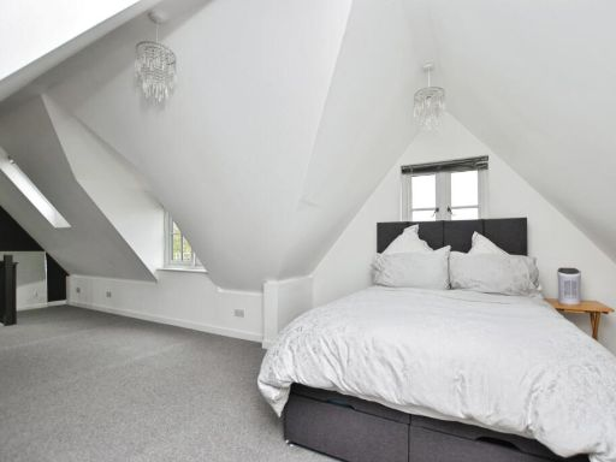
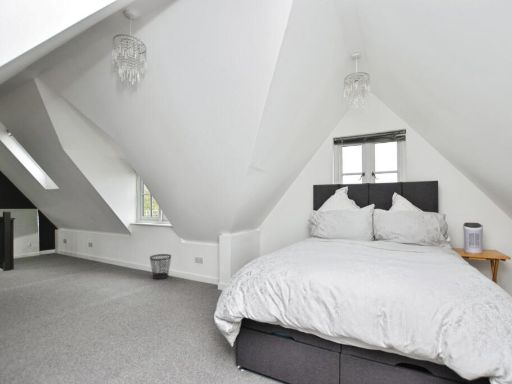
+ wastebasket (160, 266)
